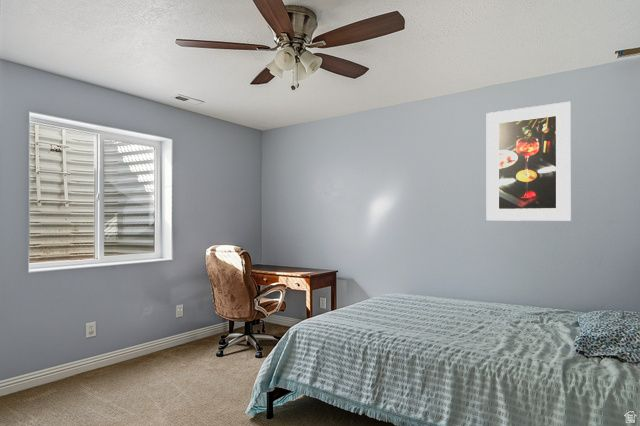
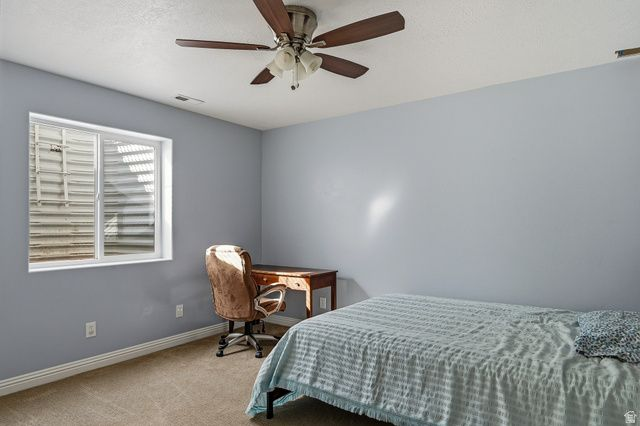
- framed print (526, 164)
